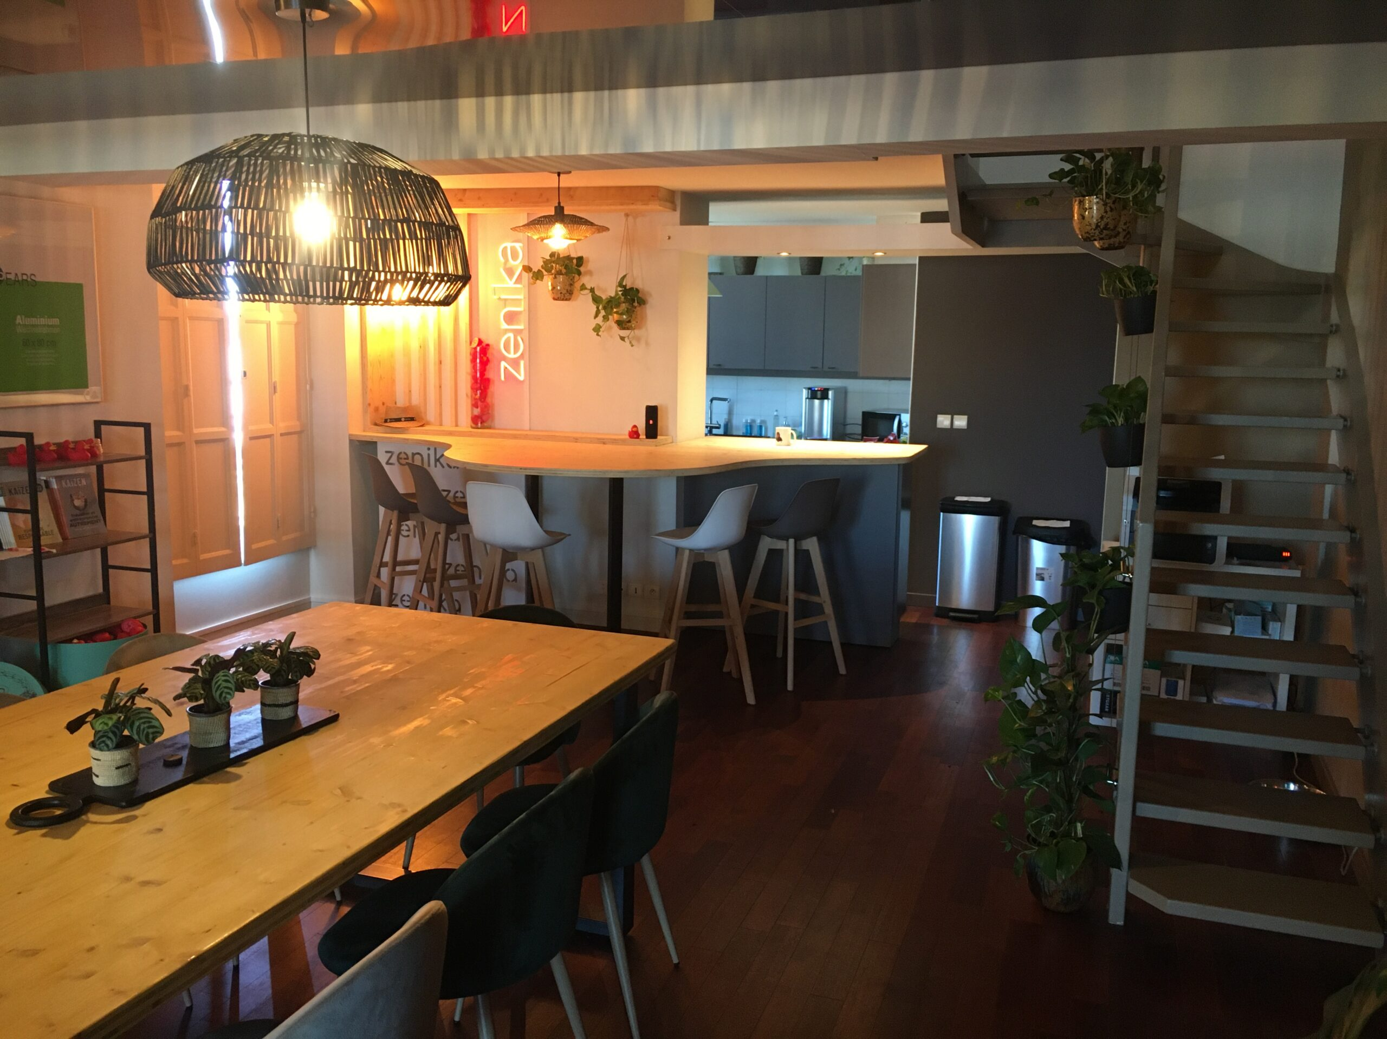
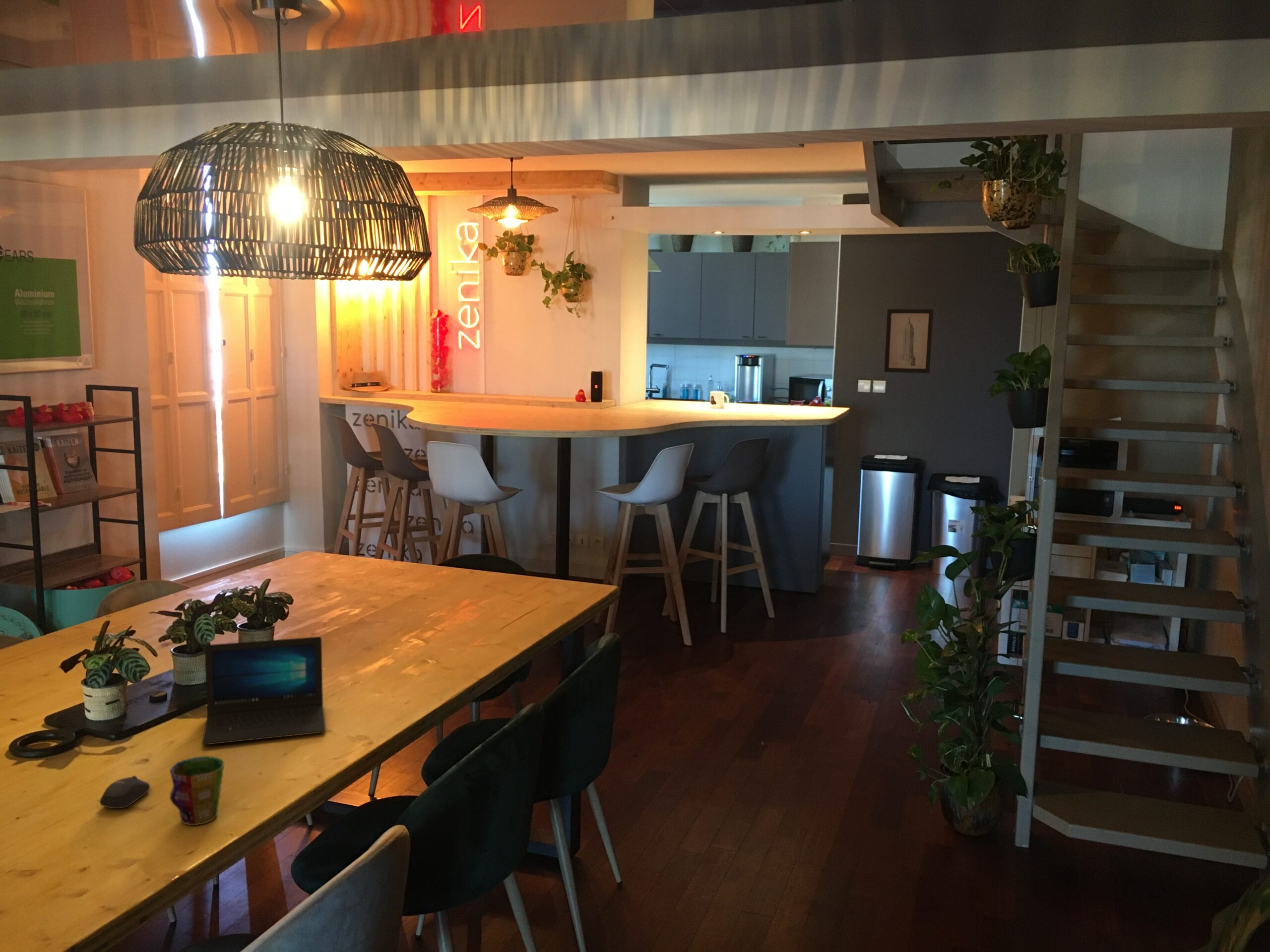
+ laptop (264, 688)
+ cup (193, 795)
+ computer mouse (125, 789)
+ wall art (908, 341)
